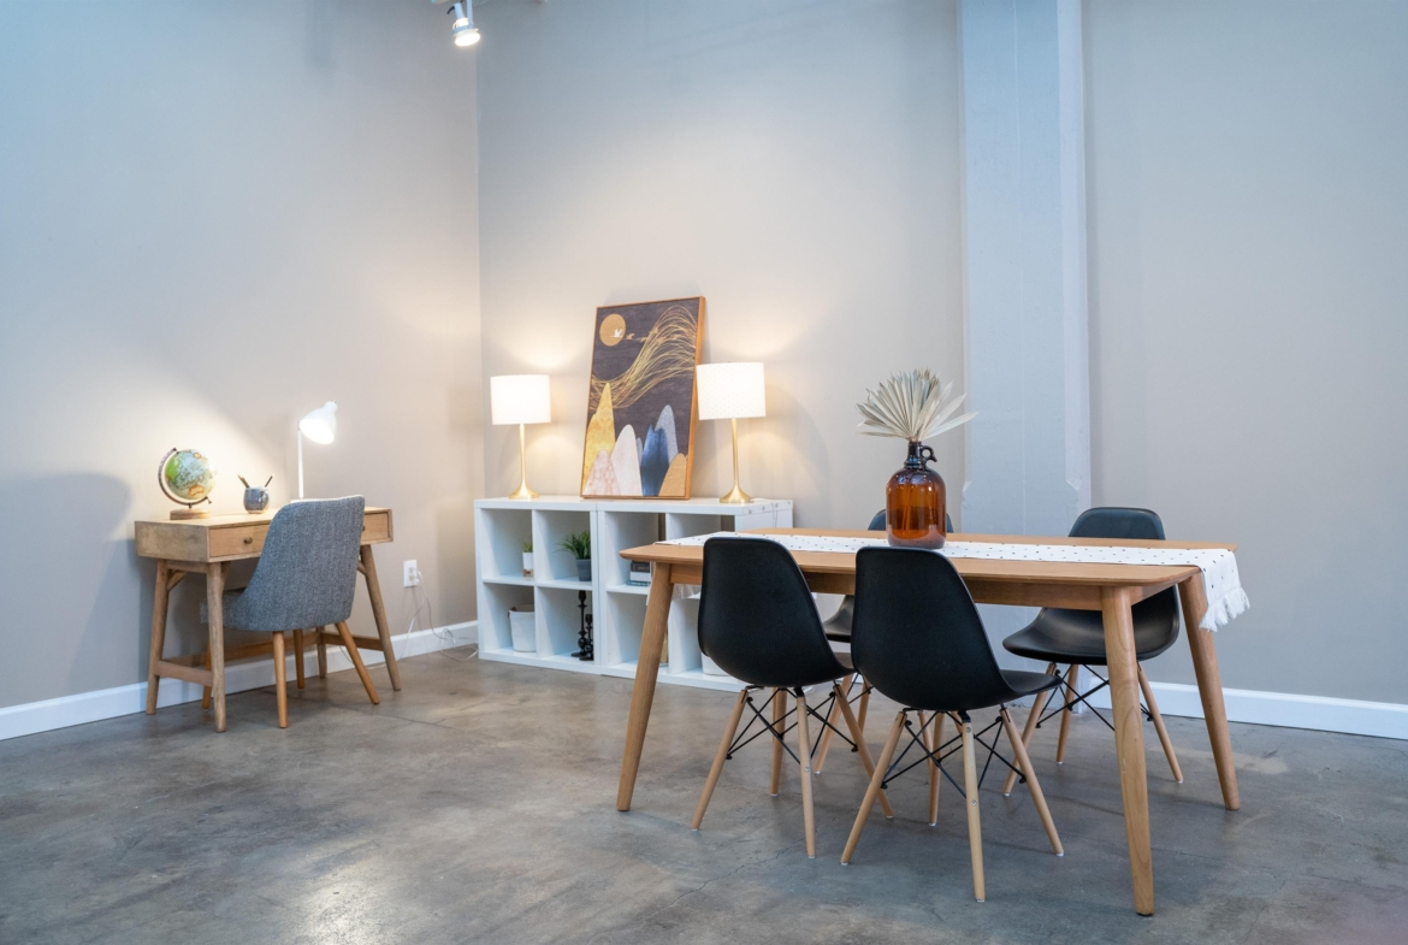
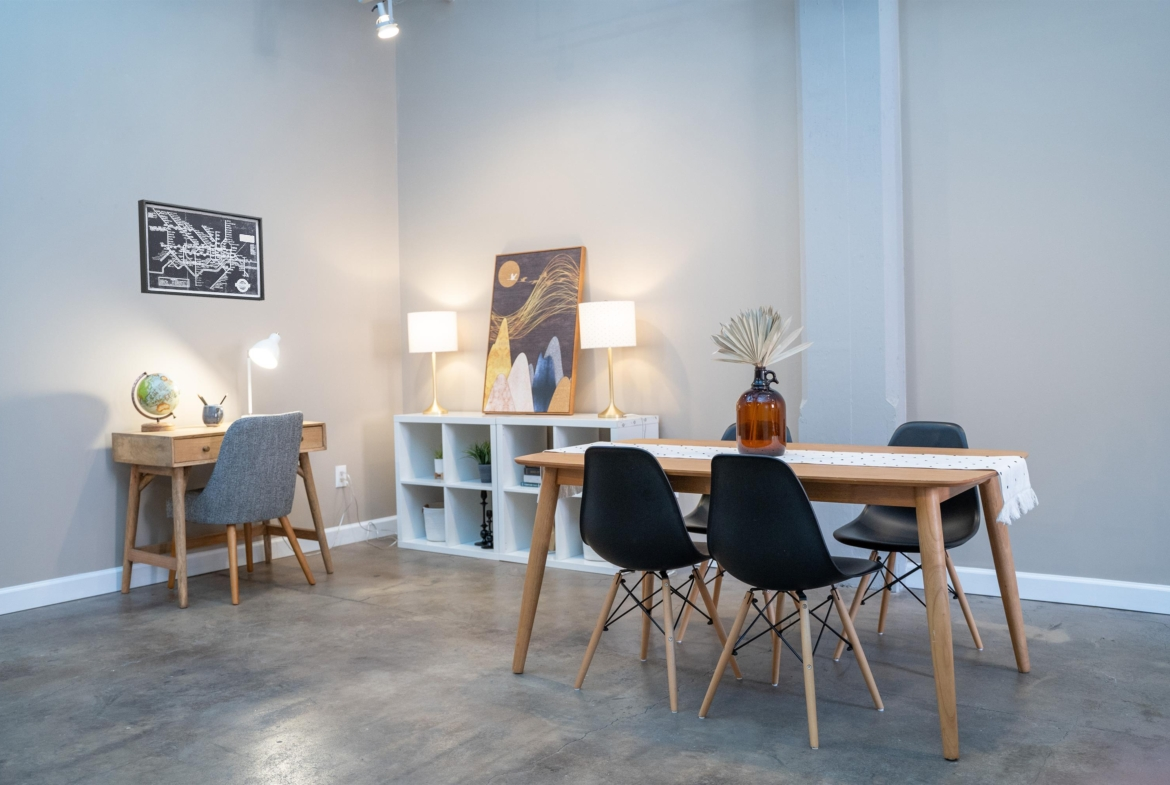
+ wall art (204, 253)
